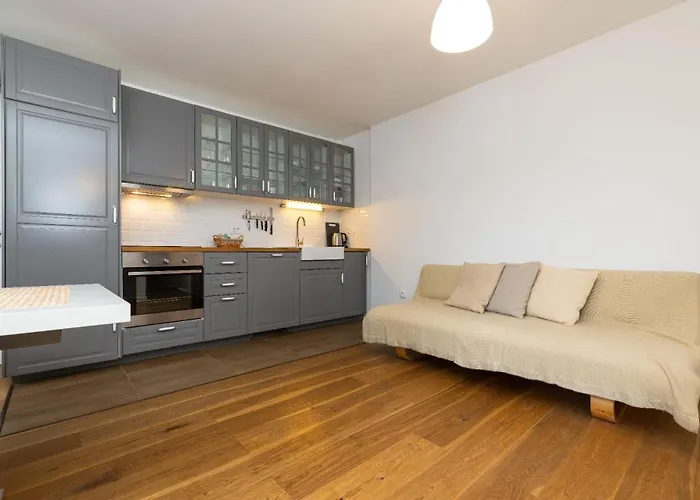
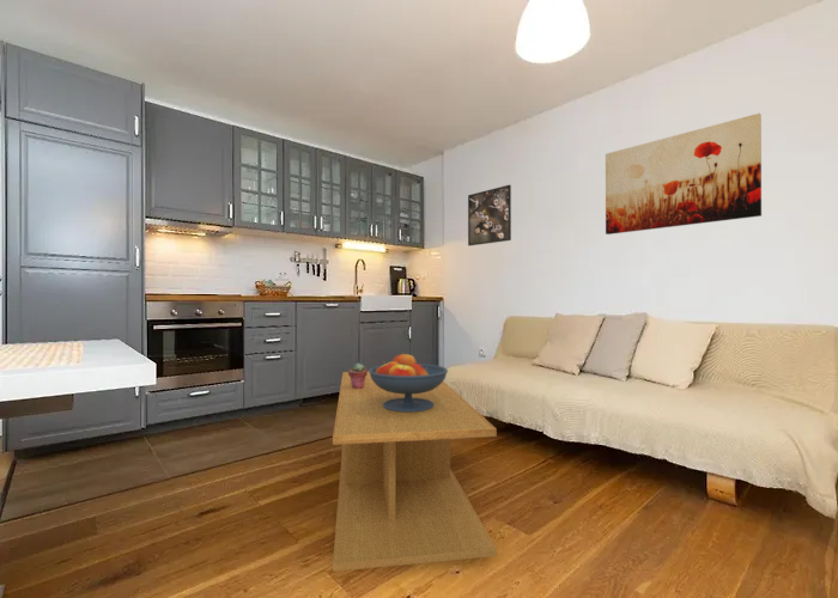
+ potted succulent (357, 374)
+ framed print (488, 216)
+ fruit bowl (408, 380)
+ coffee table (397, 443)
+ wall art (674, 181)
